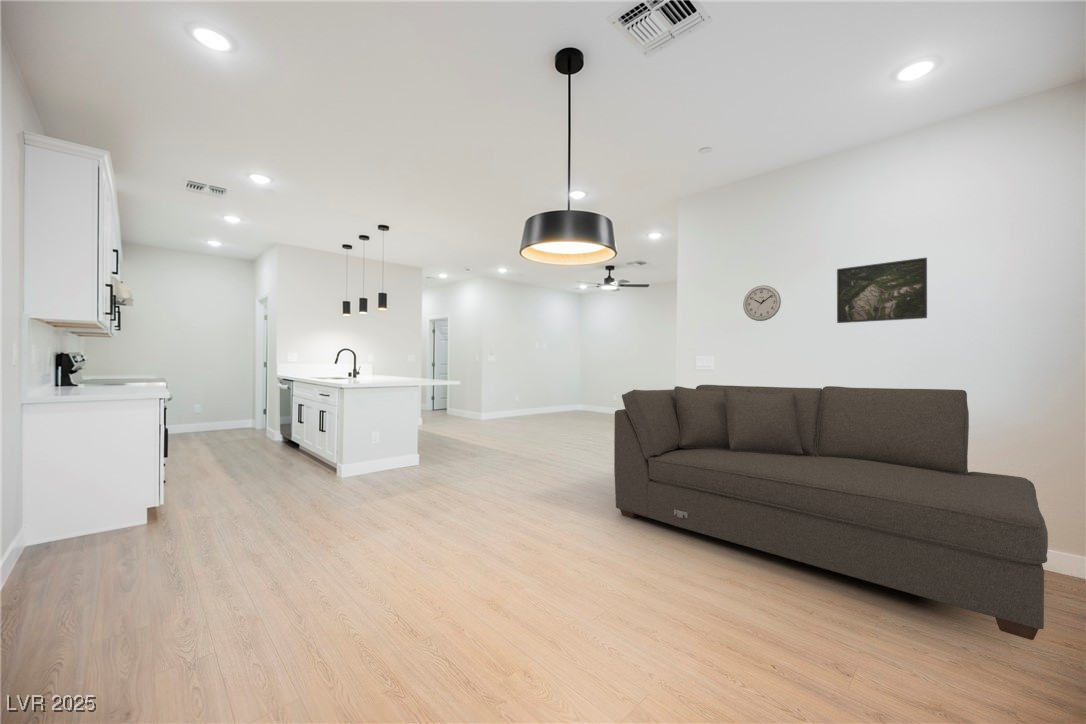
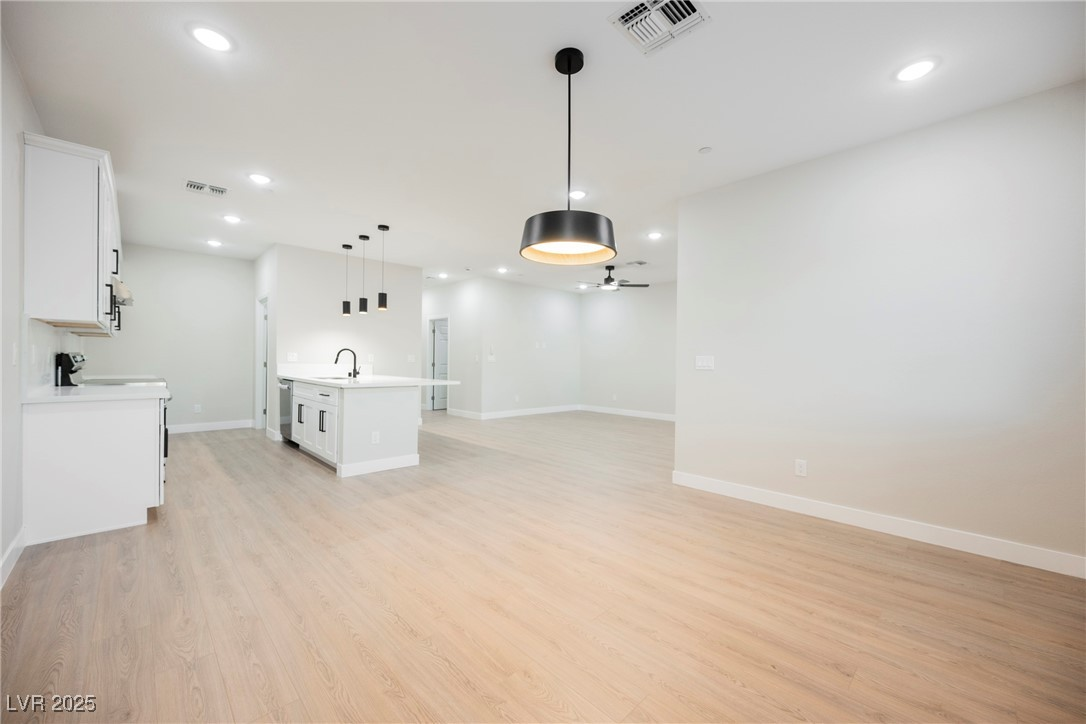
- sofa (792, 462)
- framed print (879, 292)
- wall clock (761, 303)
